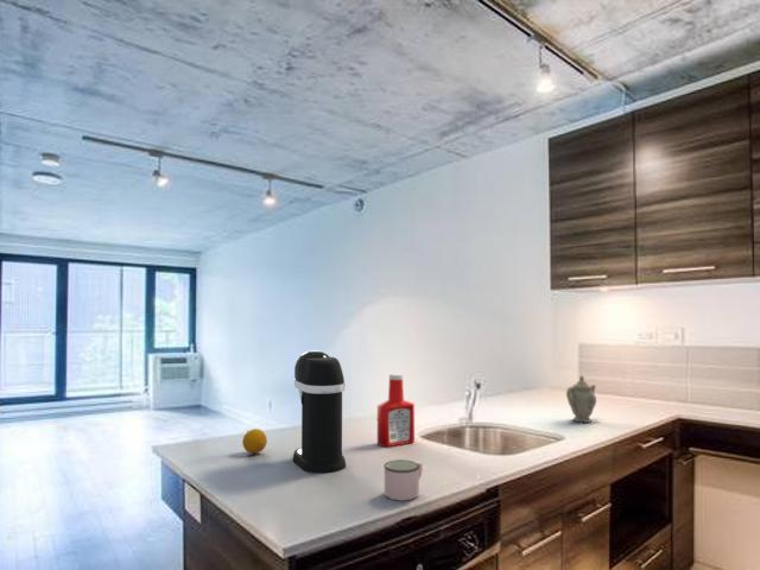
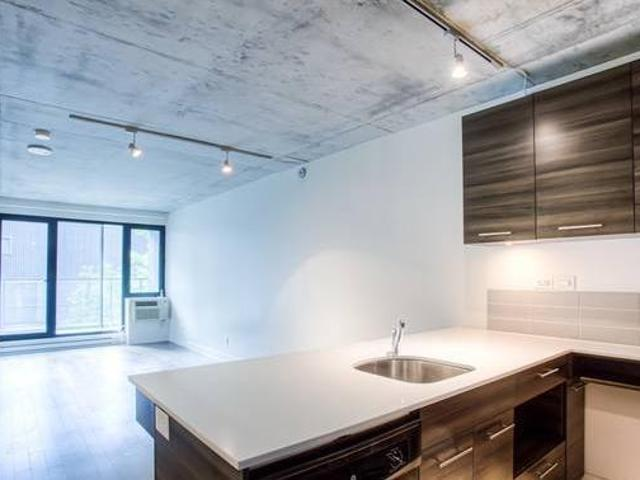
- fruit (254, 441)
- coffee maker (318, 406)
- chinaware (582, 397)
- mug (405, 479)
- soap bottle (395, 407)
